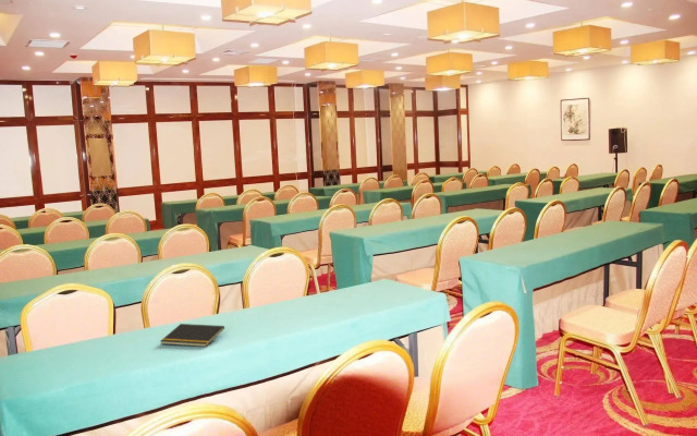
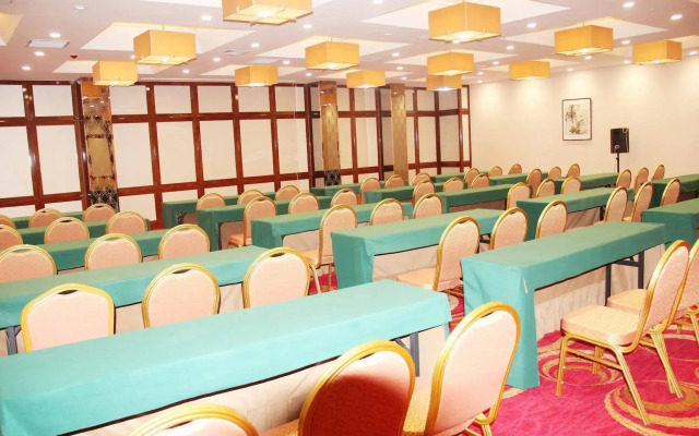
- notepad (193, 335)
